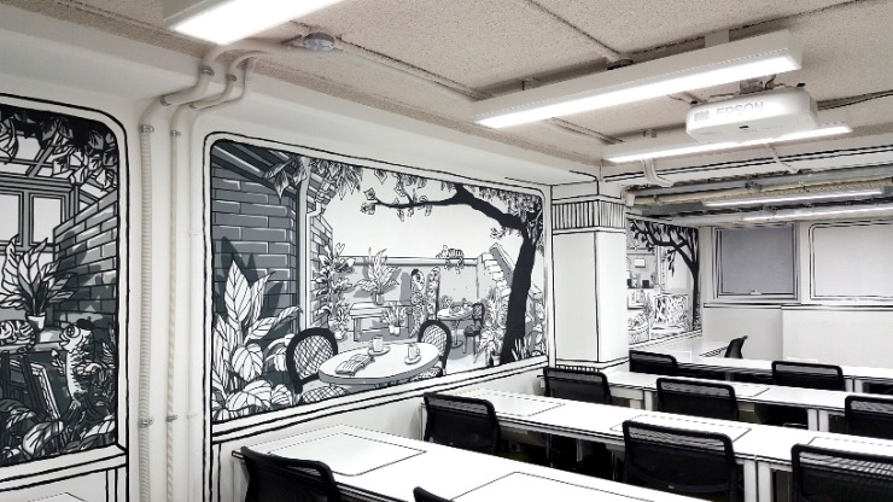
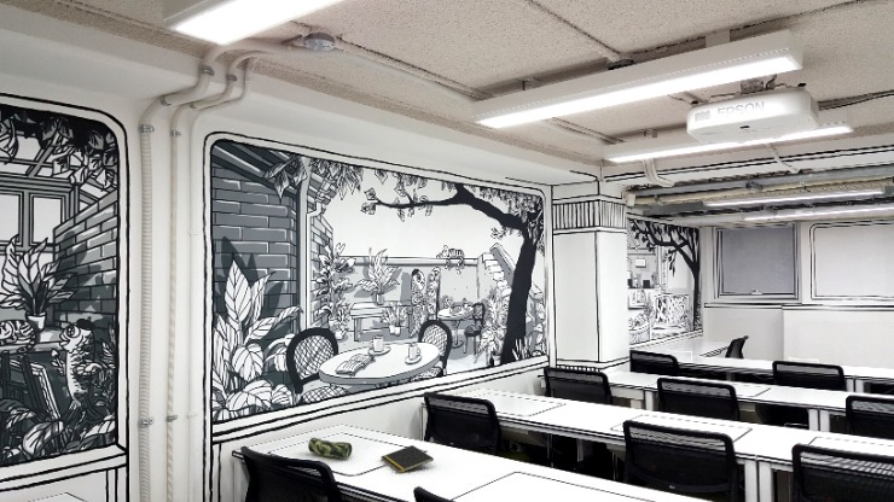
+ notepad (406, 459)
+ pencil case (329, 448)
